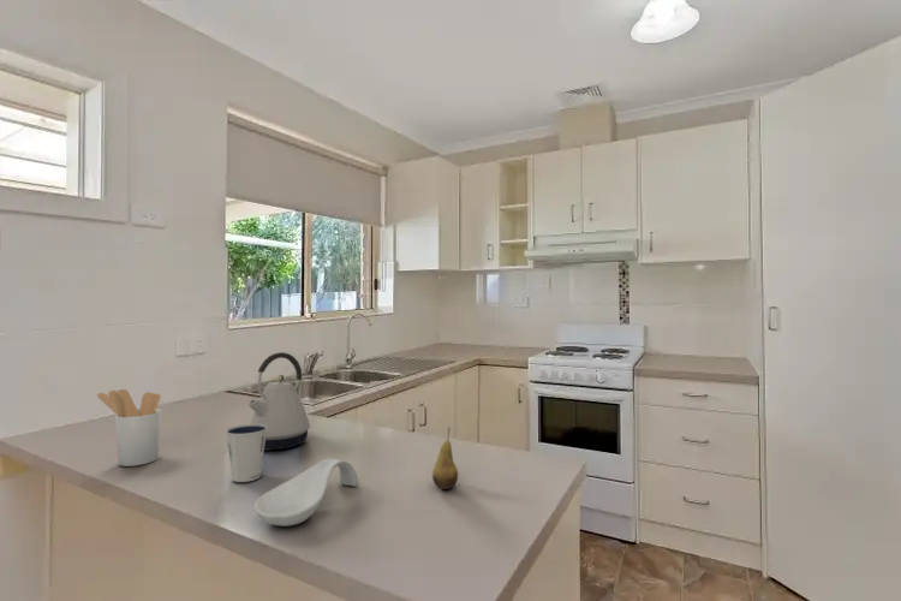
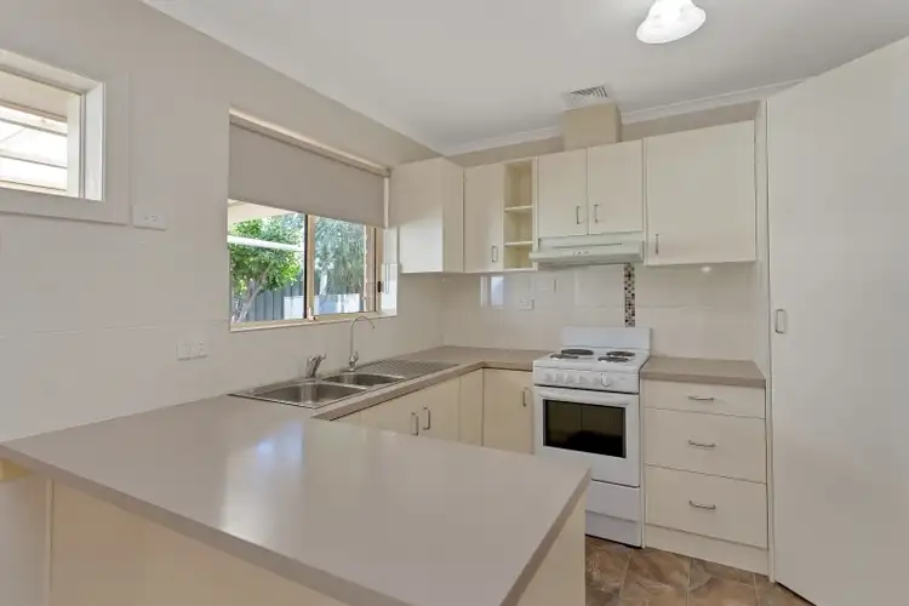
- dixie cup (246, 453)
- kettle (278, 398)
- spoon rest (311, 487)
- utensil holder (130, 424)
- fruit (444, 458)
